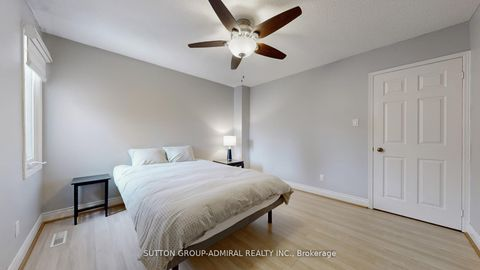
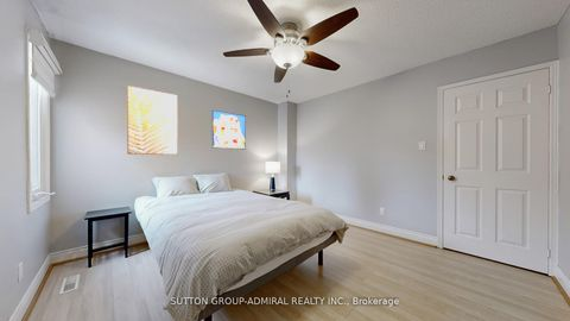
+ wall art (229, 131)
+ wall art (153, 122)
